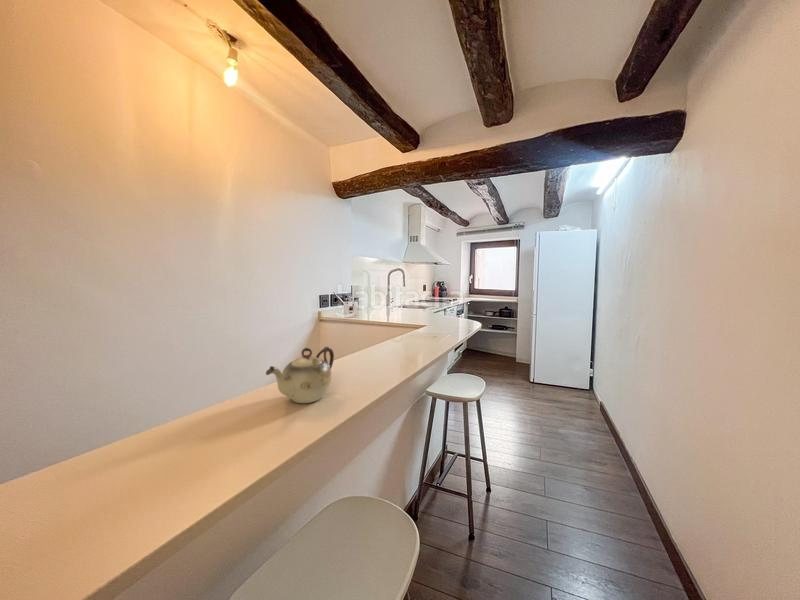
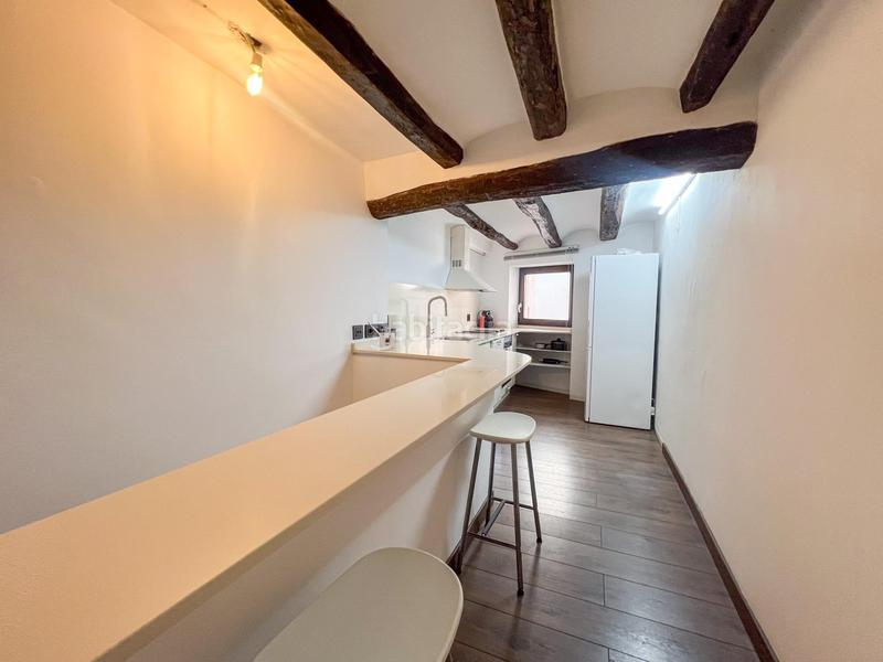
- teapot (303, 374)
